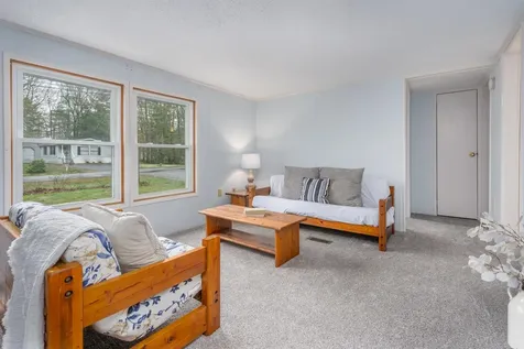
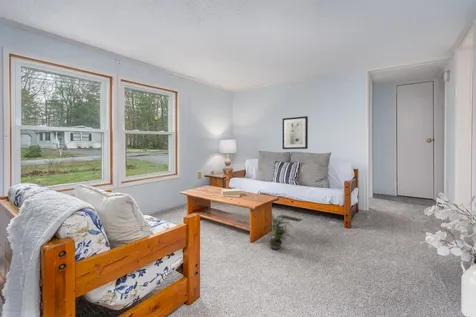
+ potted plant (276, 229)
+ wall art (294, 133)
